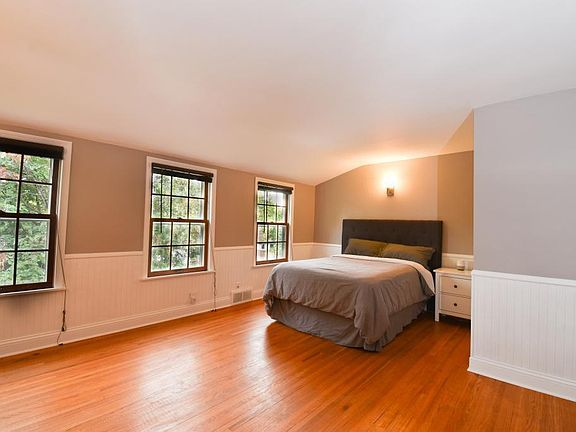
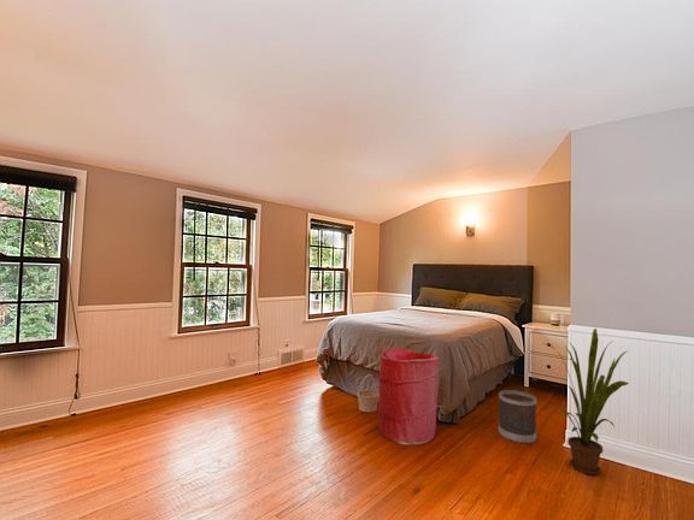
+ house plant (583, 397)
+ laundry hamper (407, 390)
+ wastebasket (517, 415)
+ basket (367, 391)
